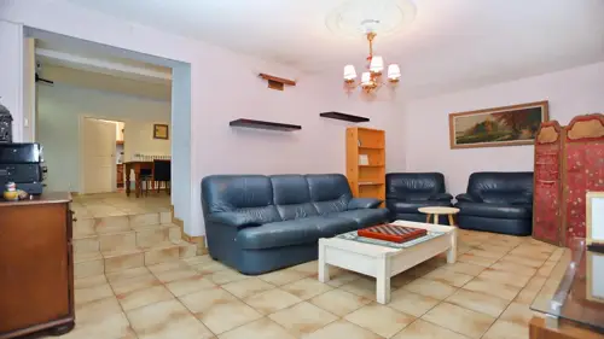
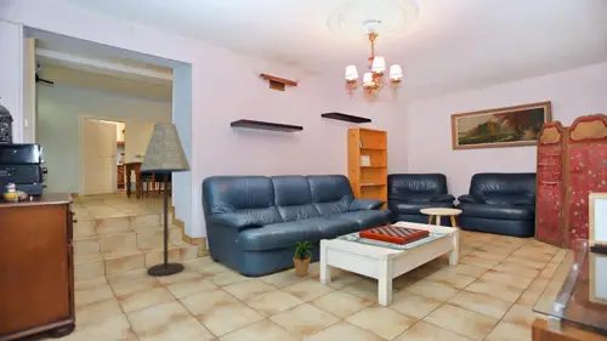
+ potted plant (301, 257)
+ floor lamp (165, 195)
